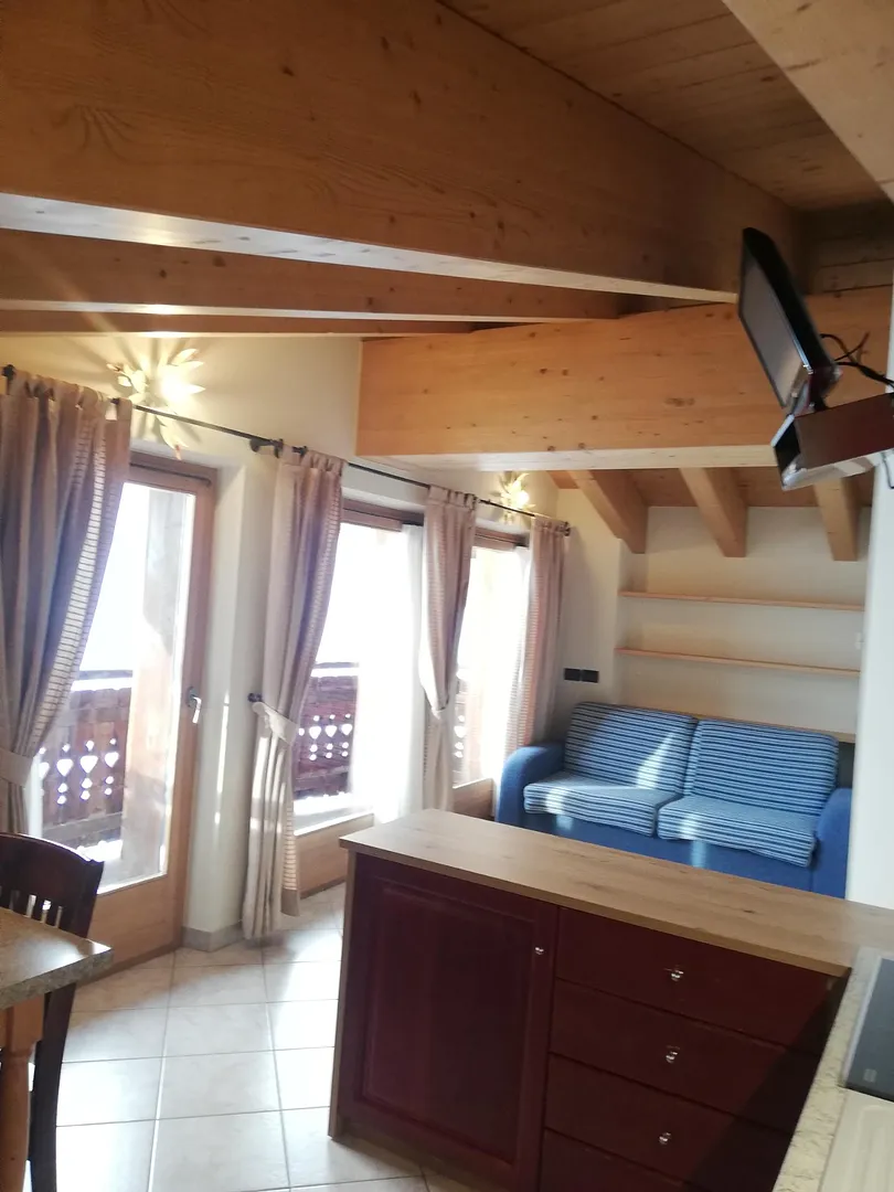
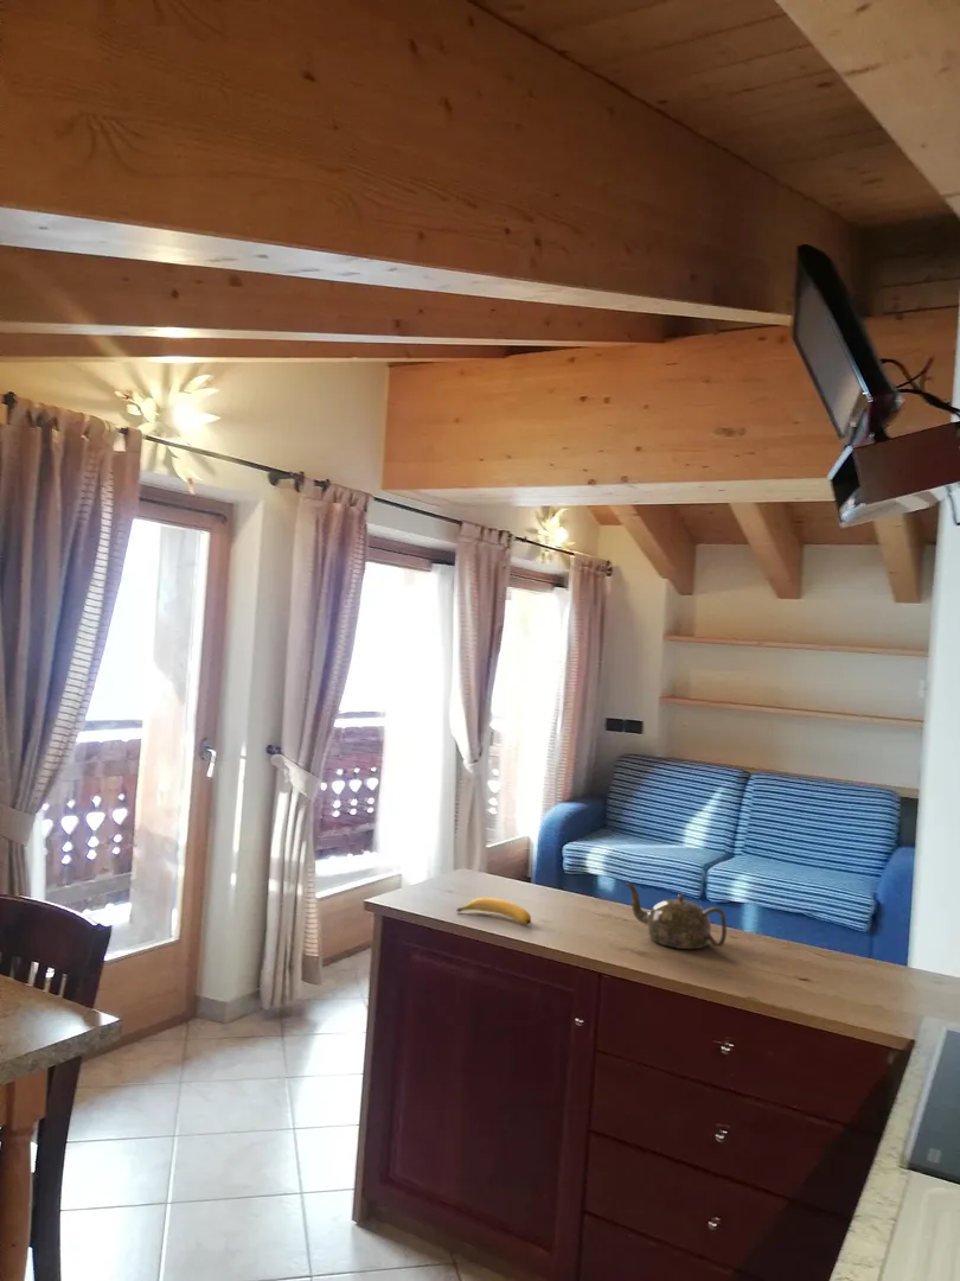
+ banana (497, 910)
+ teapot (673, 916)
